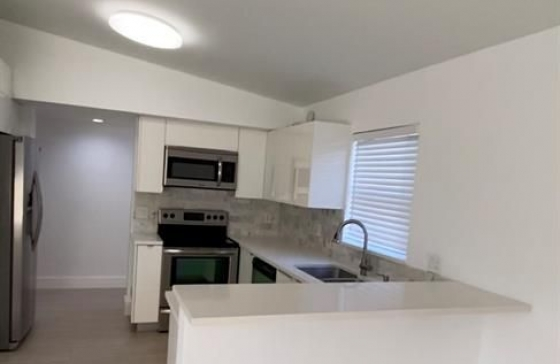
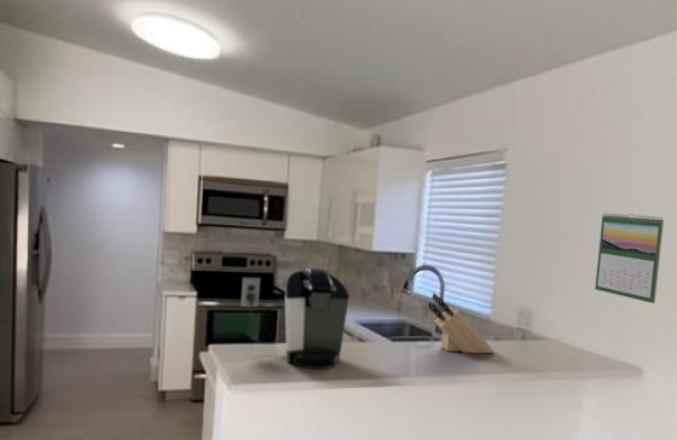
+ calendar (627, 254)
+ knife block (459, 322)
+ coffee maker (296, 313)
